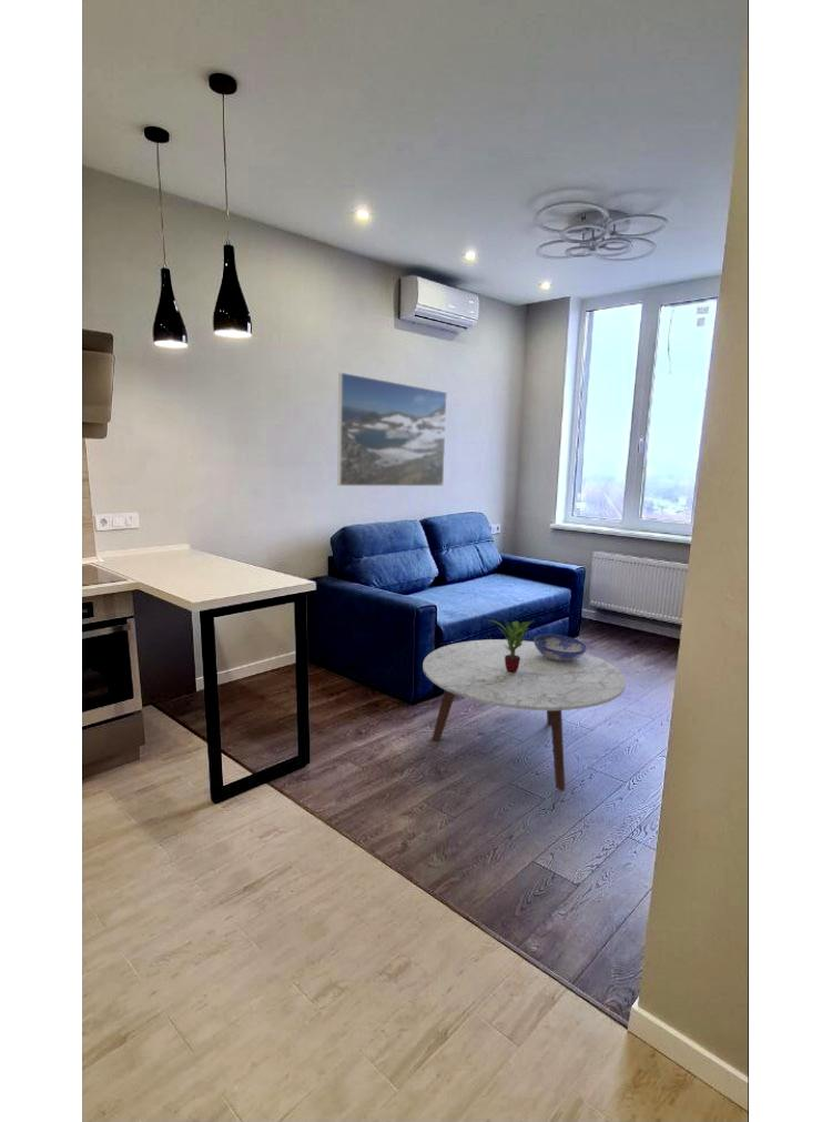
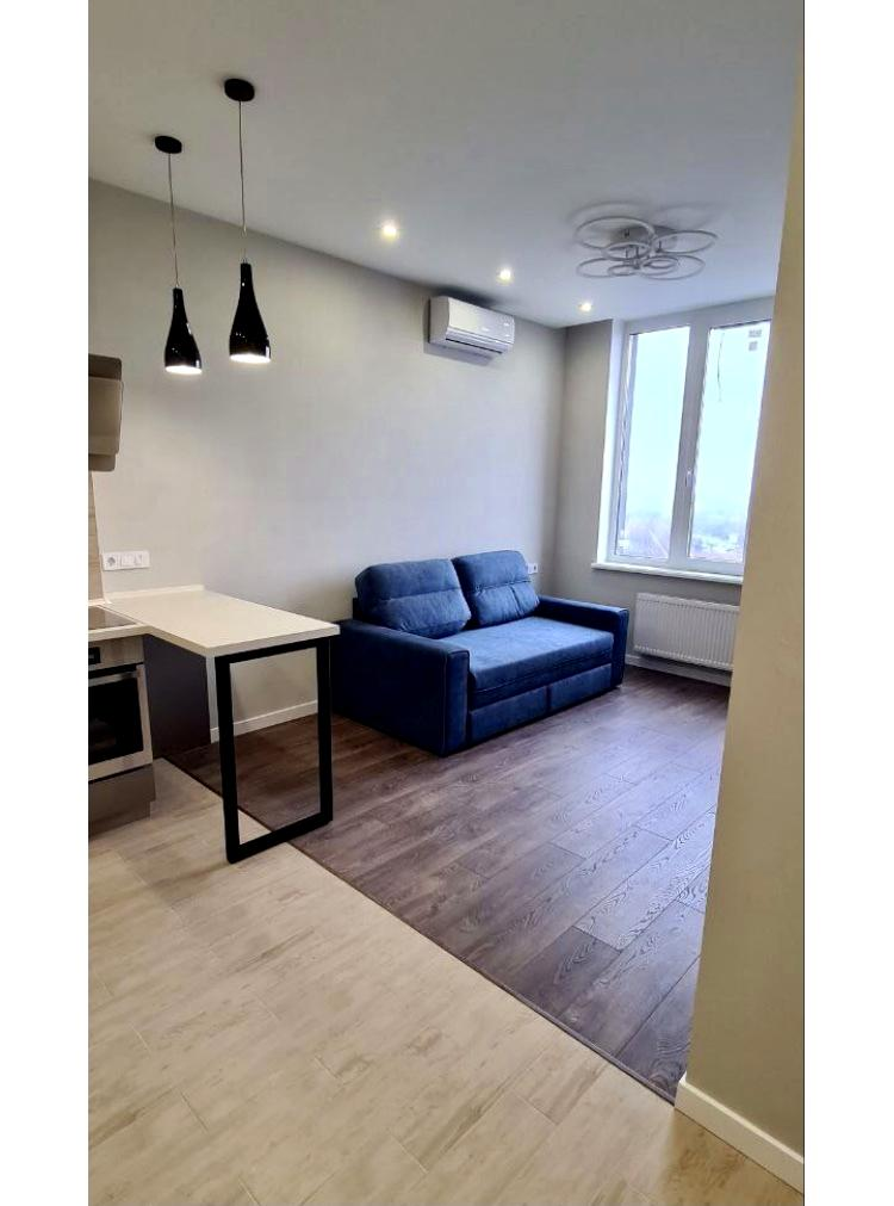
- coffee table (518, 708)
- potted plant (508, 644)
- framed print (396, 435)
- ceramic bowl (559, 649)
